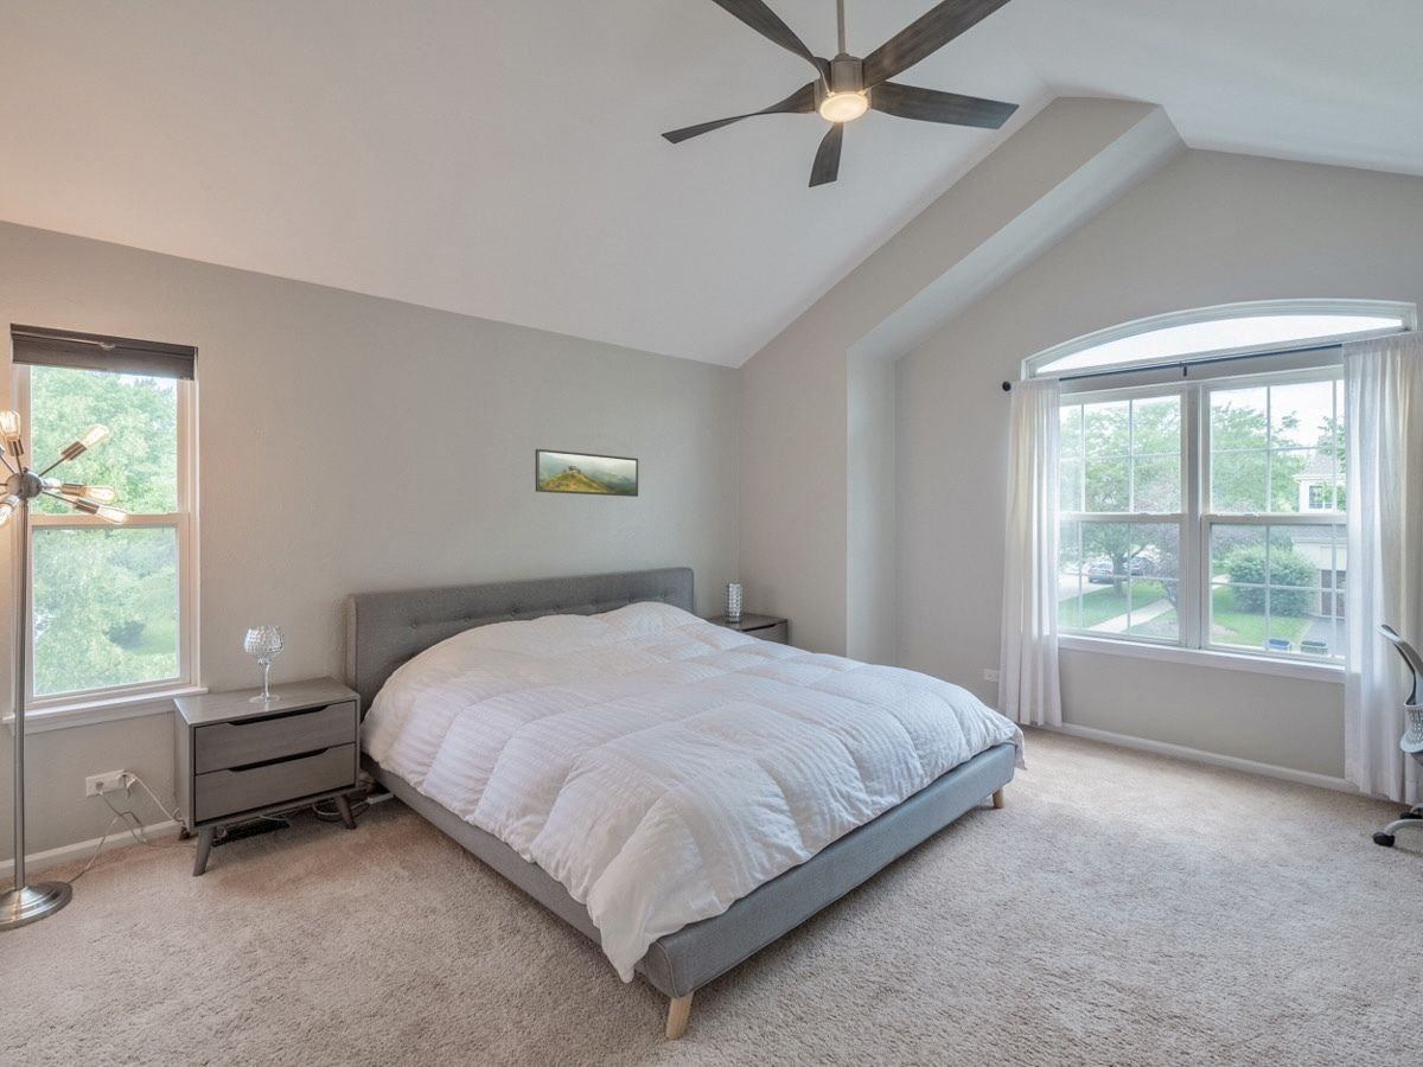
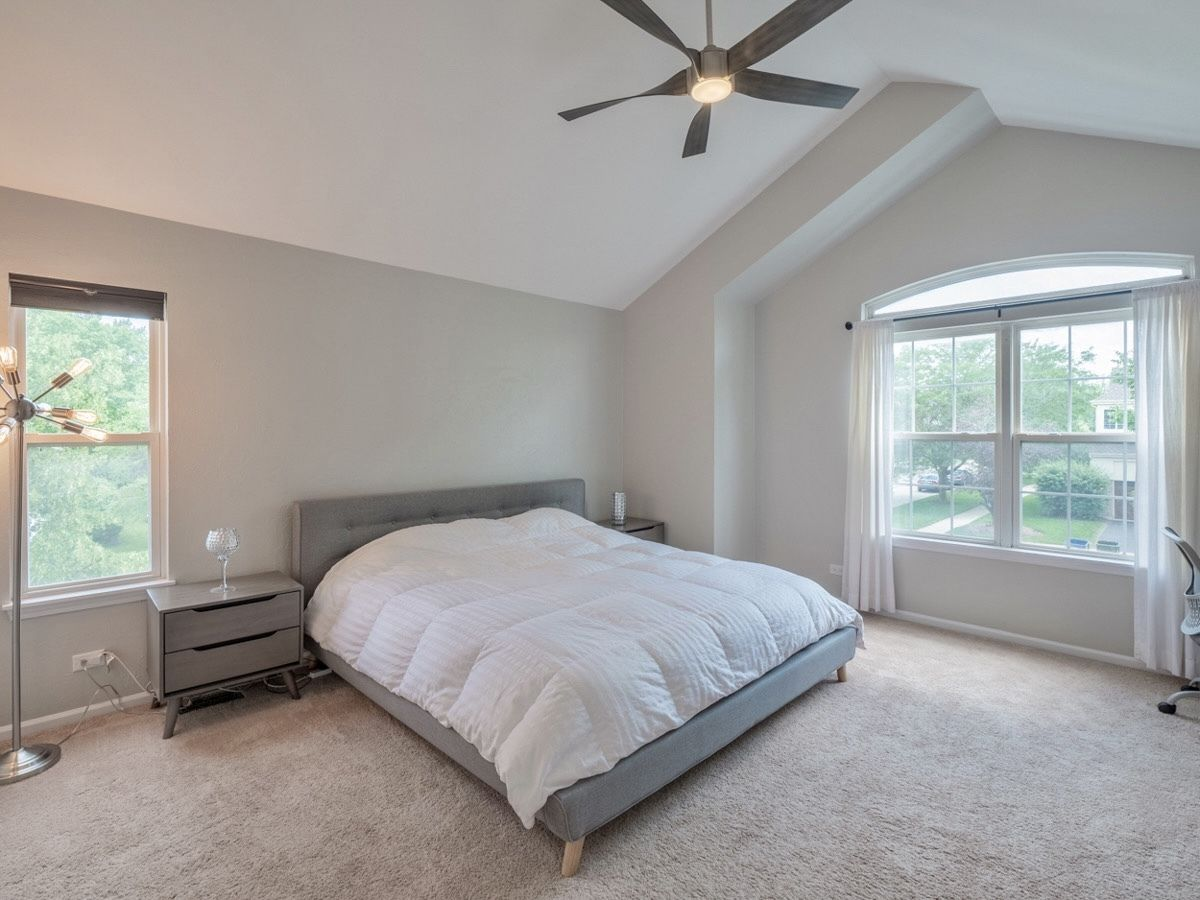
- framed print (589, 473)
